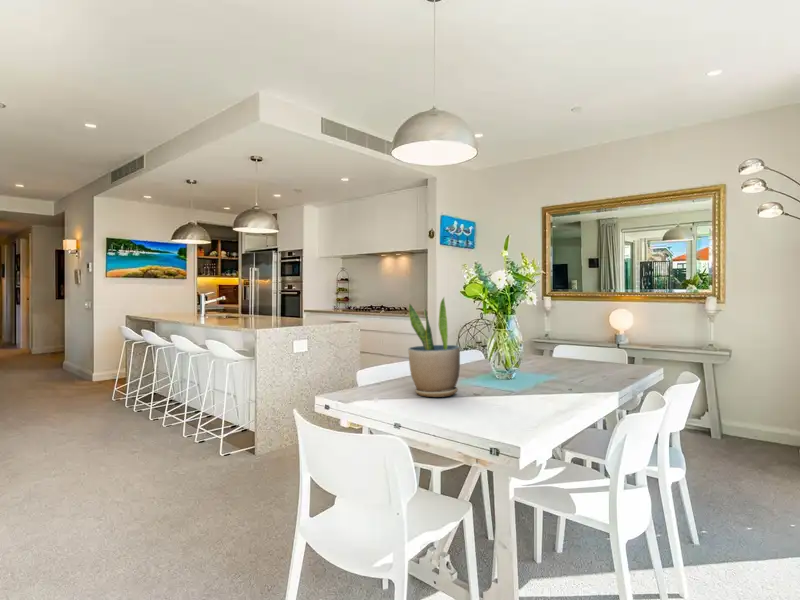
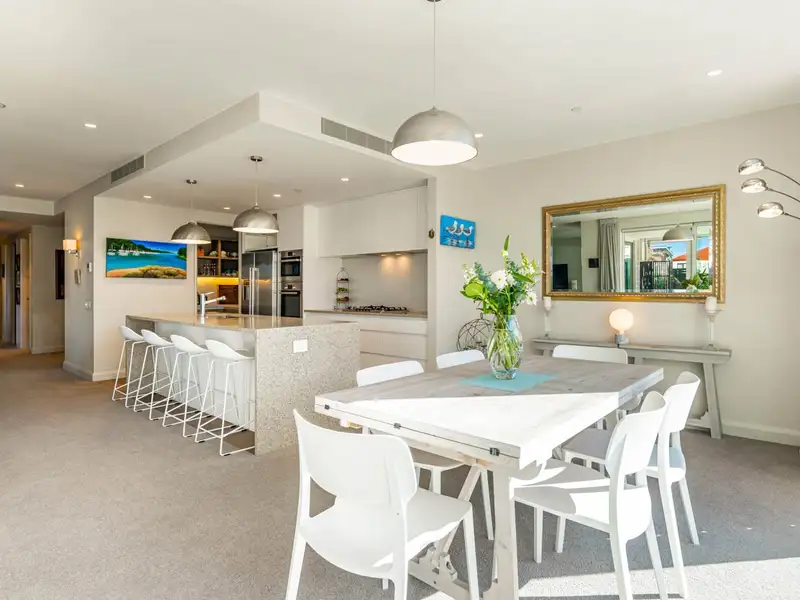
- potted plant (434, 345)
